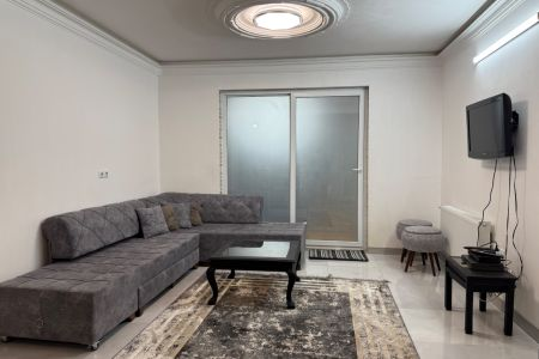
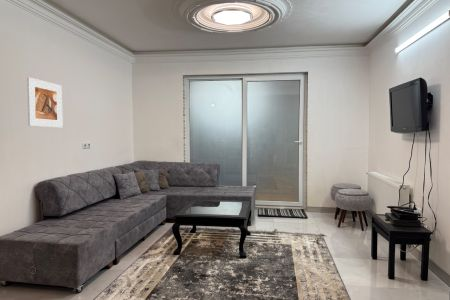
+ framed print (46, 104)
